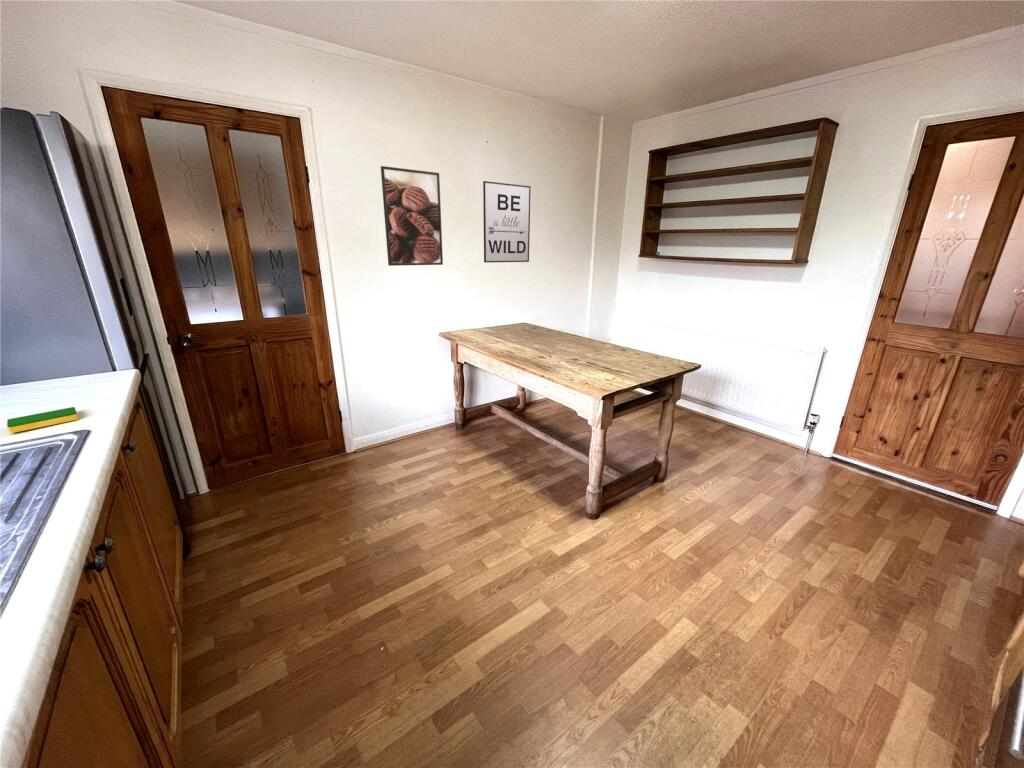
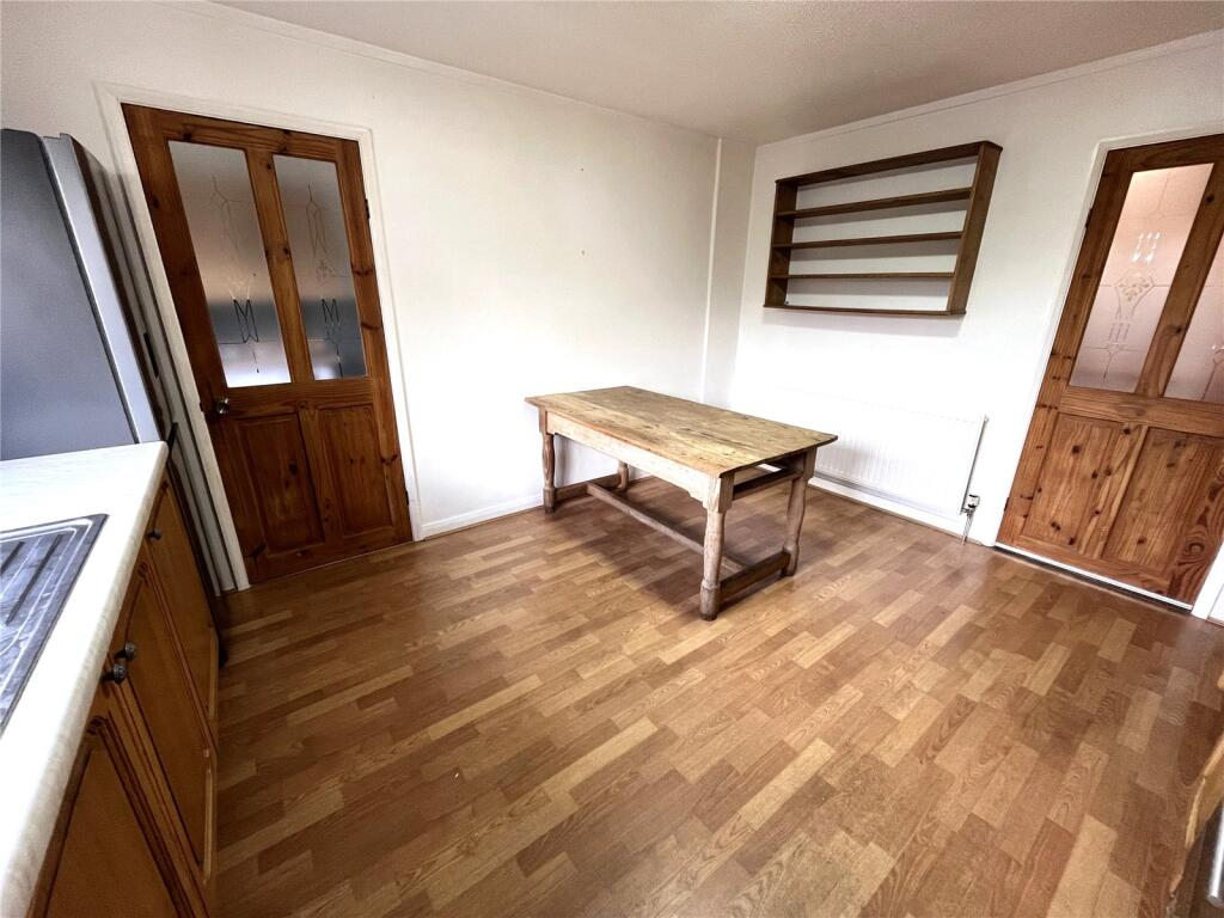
- wall art (507, 224)
- dish sponge (43, 419)
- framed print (413, 219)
